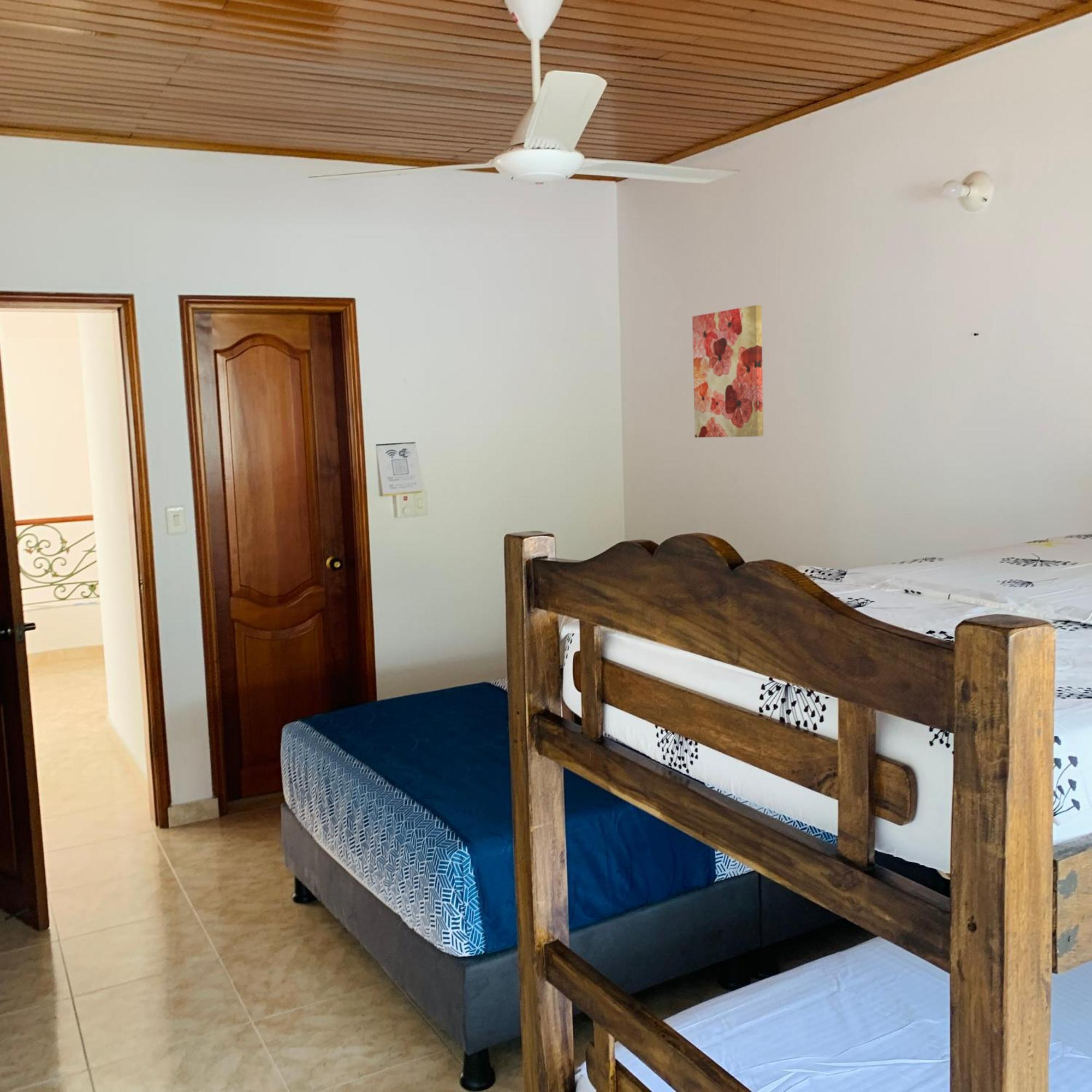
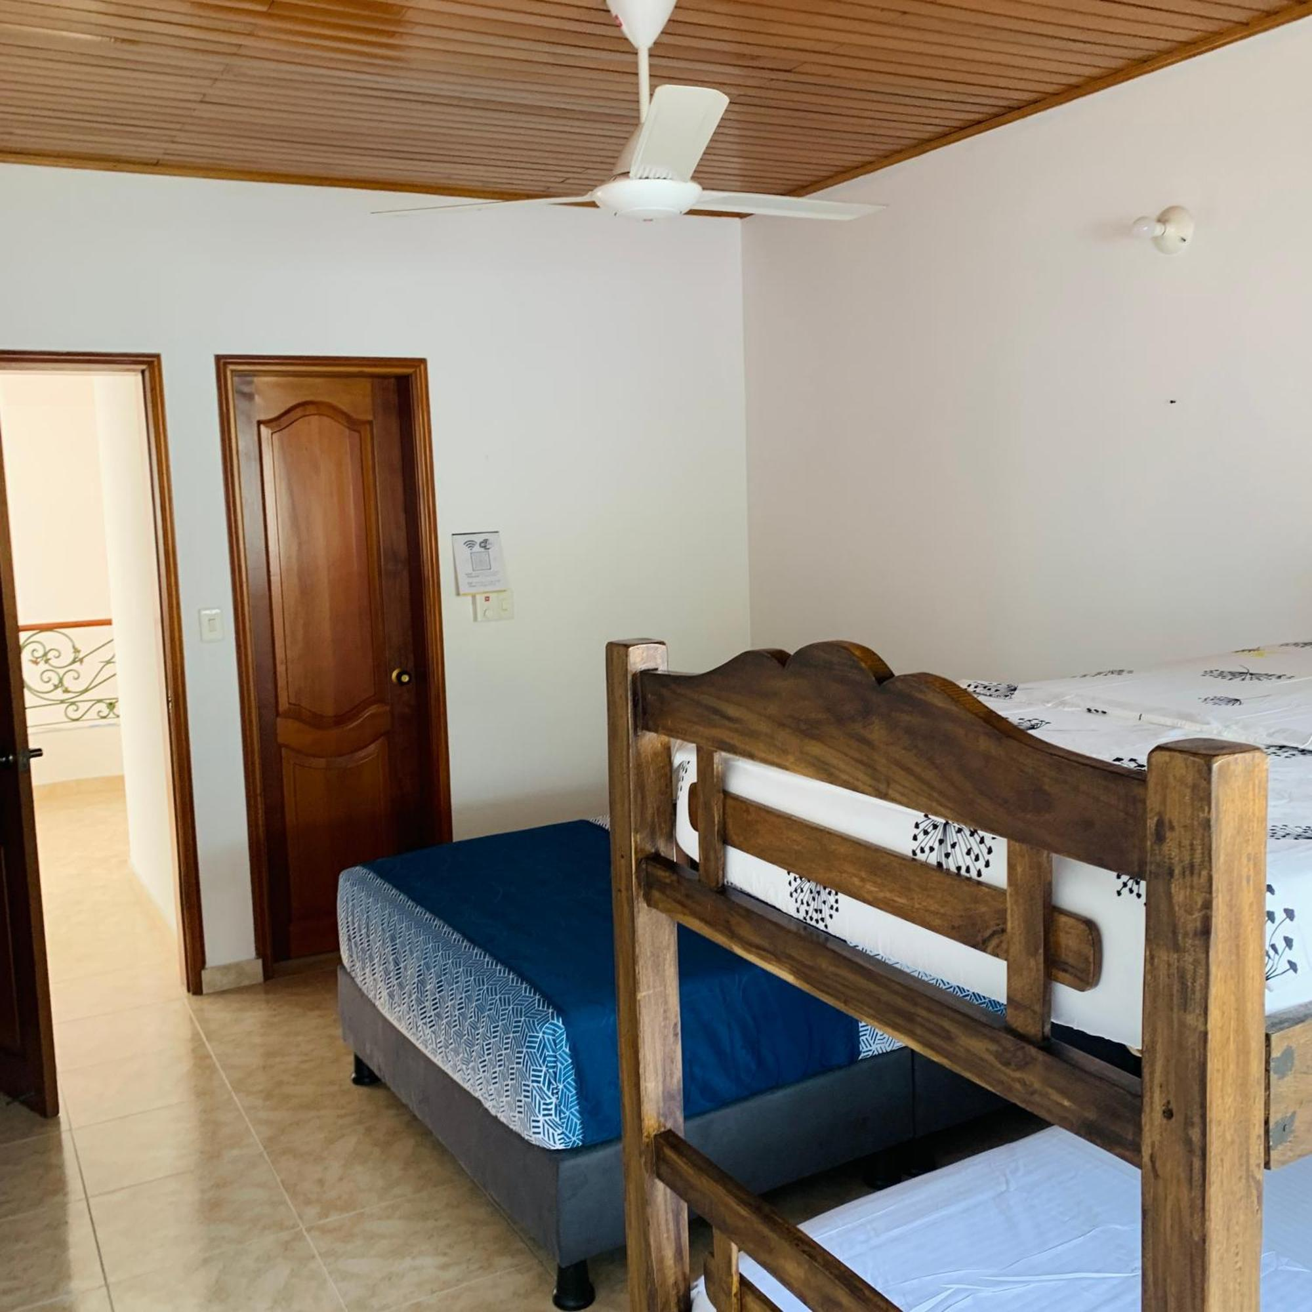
- wall art (726, 374)
